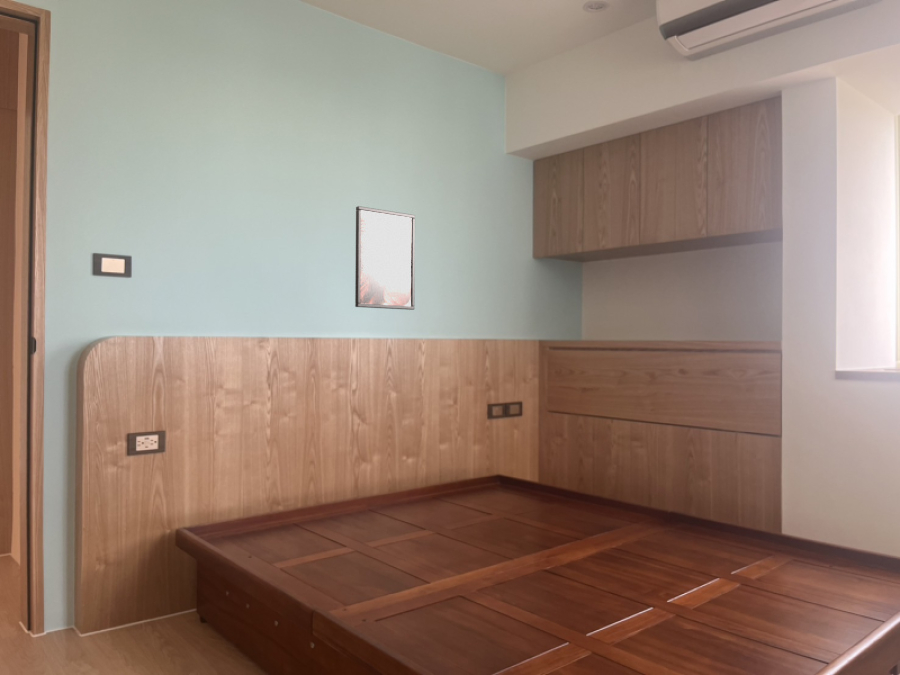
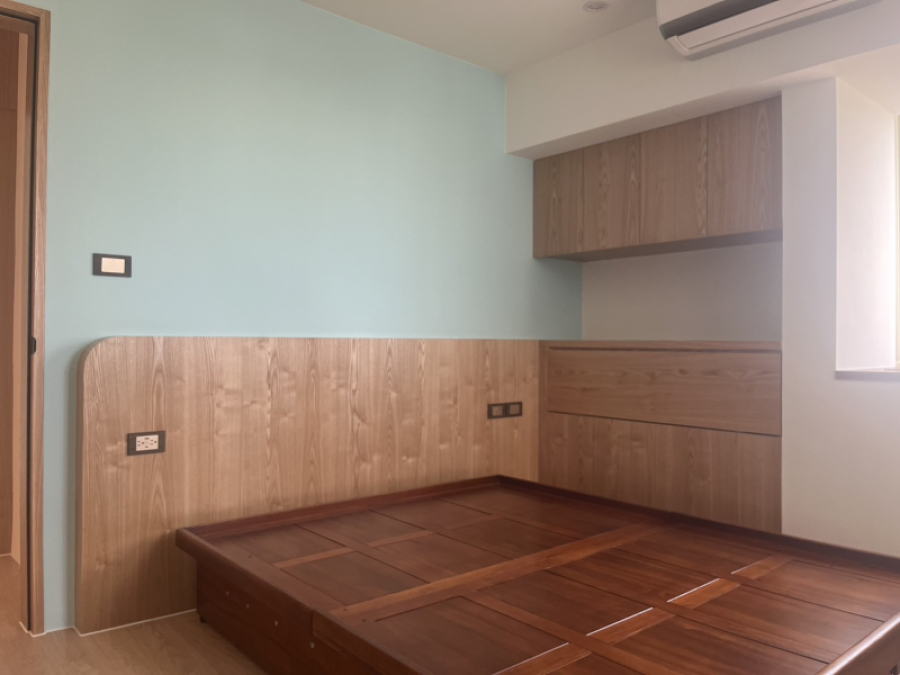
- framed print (386, 259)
